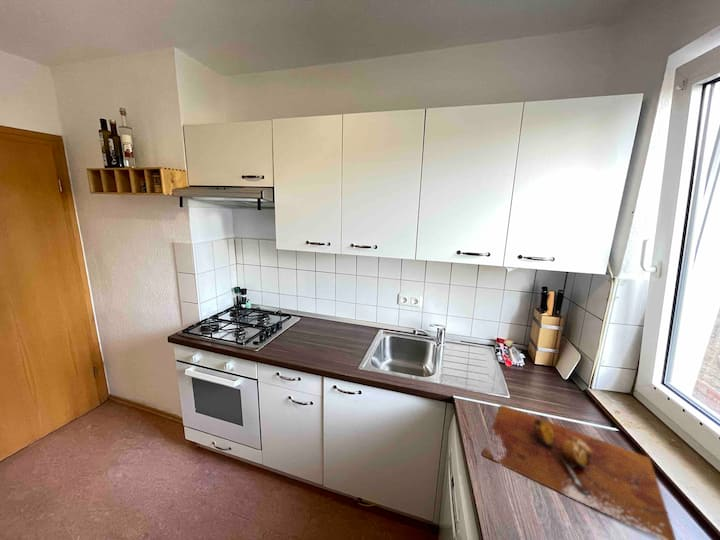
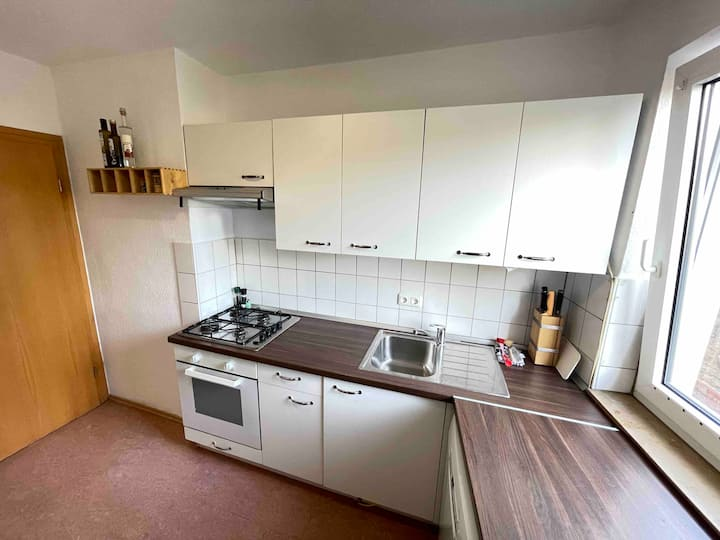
- cutting board (567, 449)
